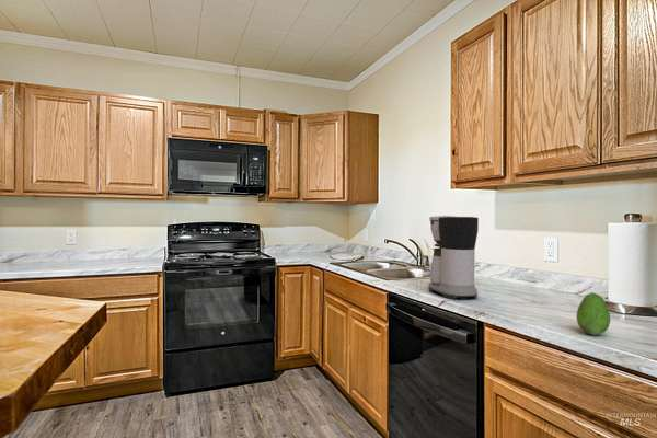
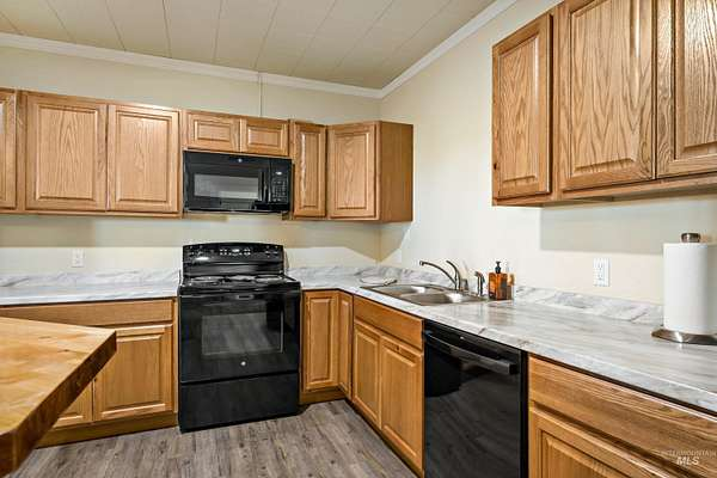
- fruit (592, 313)
- coffee maker (456, 254)
